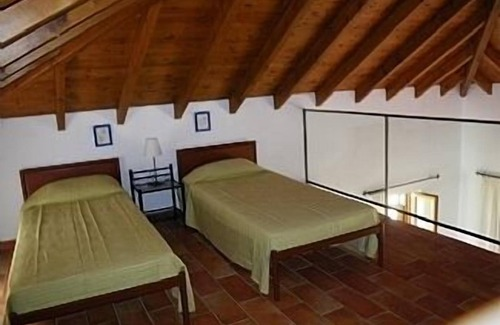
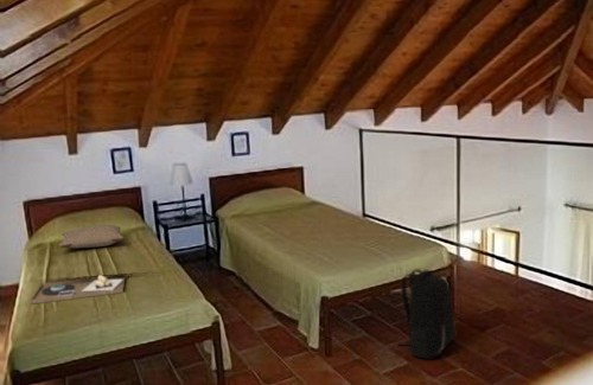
+ pillow (91, 236)
+ platter (81, 284)
+ backpack (423, 308)
